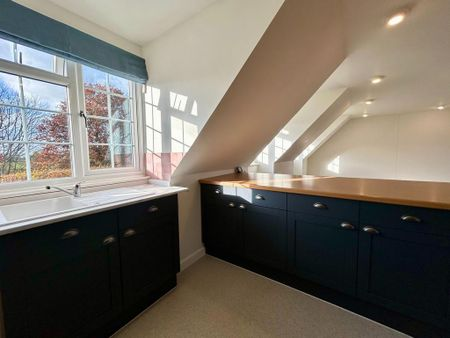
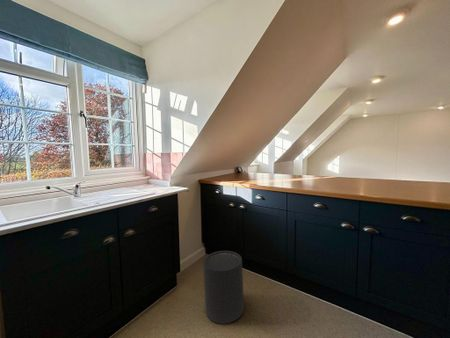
+ trash can (223, 284)
